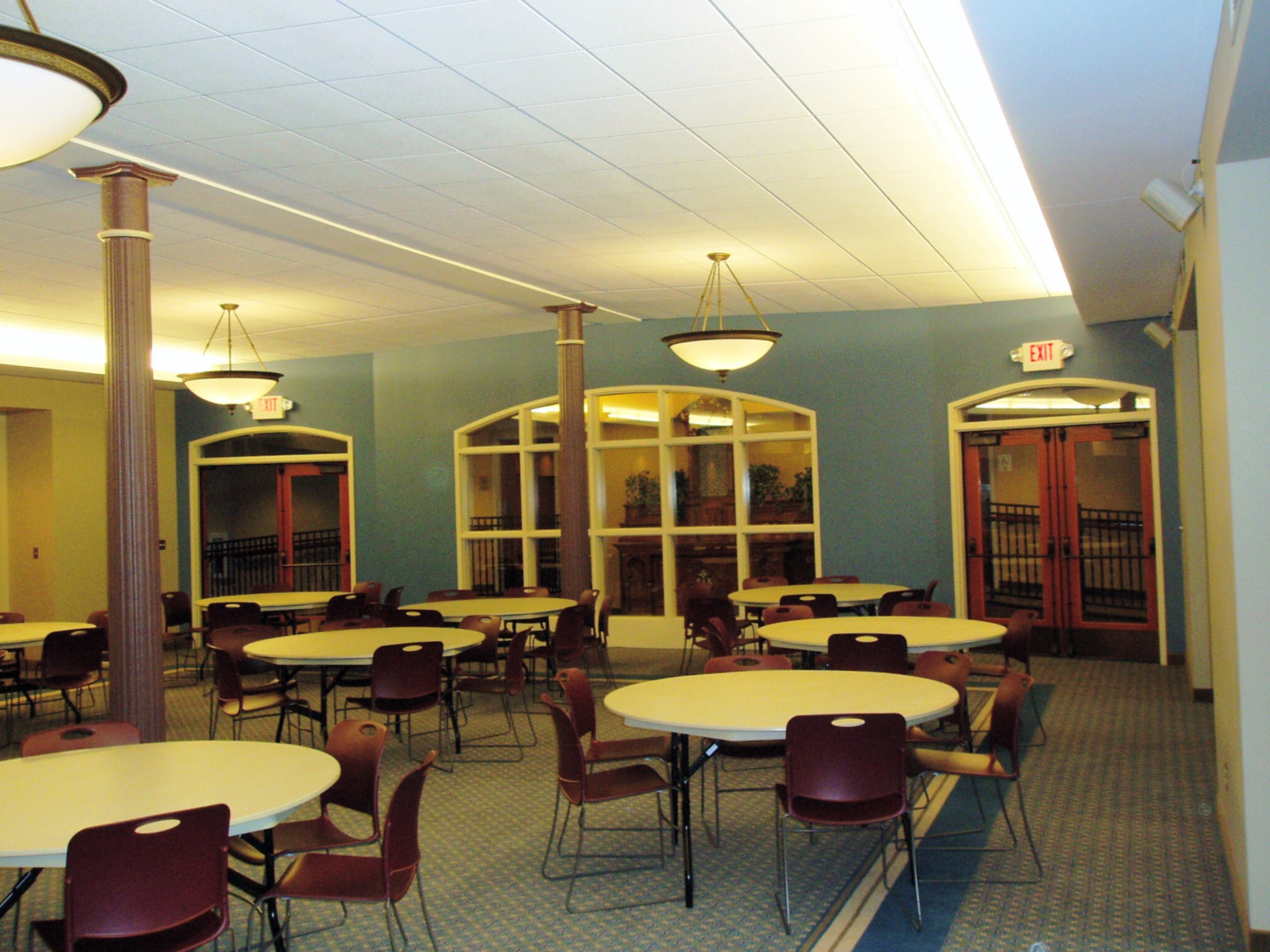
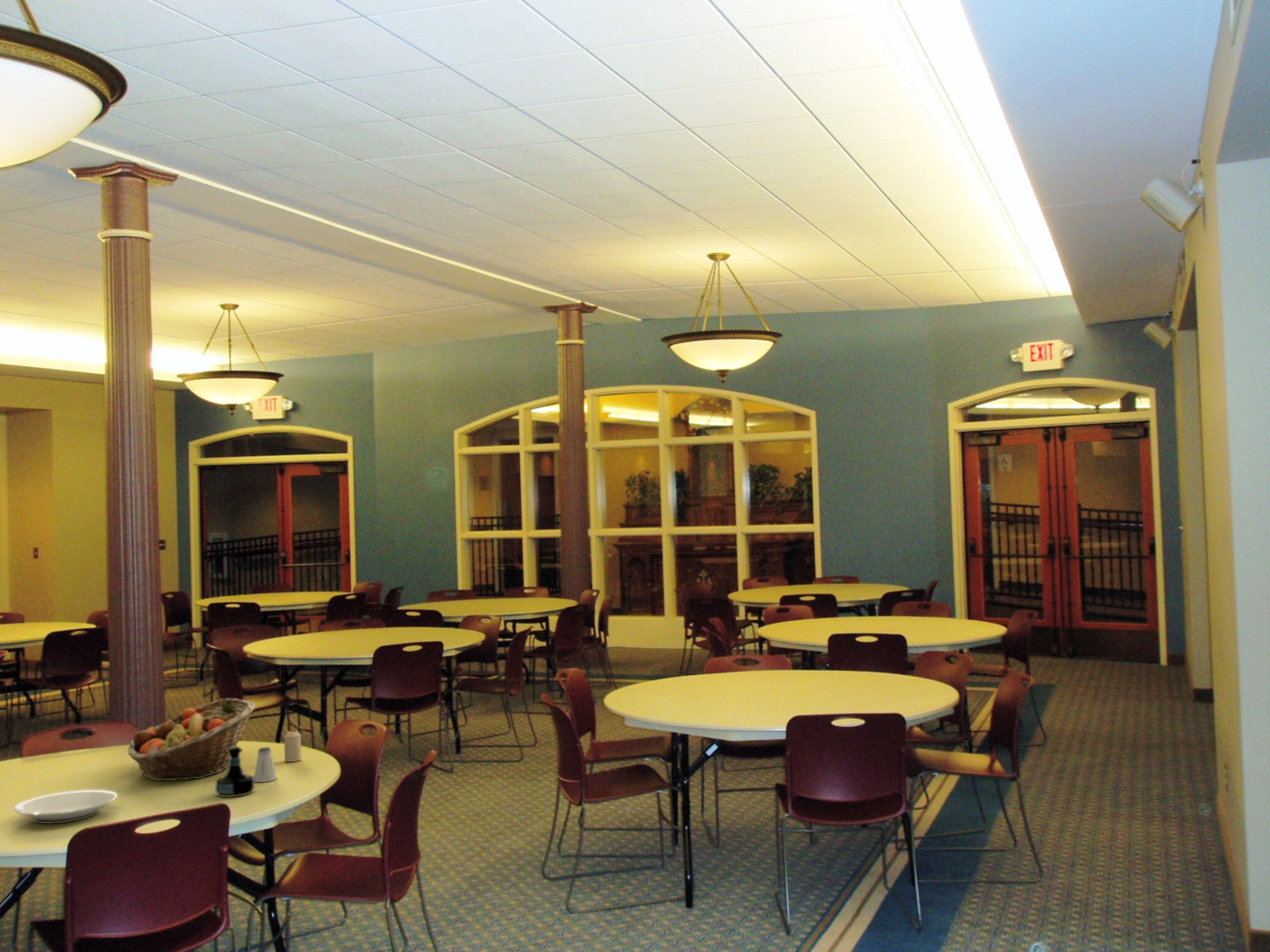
+ plate (66, 808)
+ tequila bottle (234, 770)
+ candle (293, 746)
+ saltshaker (265, 764)
+ fruit basket (192, 738)
